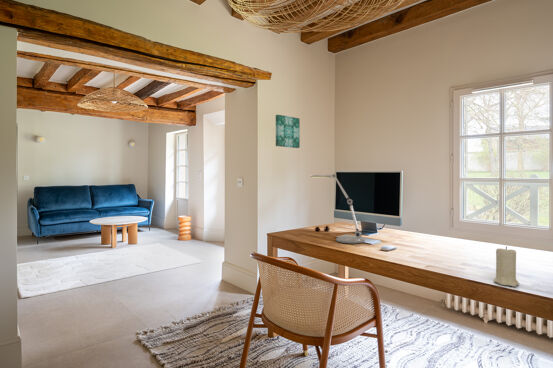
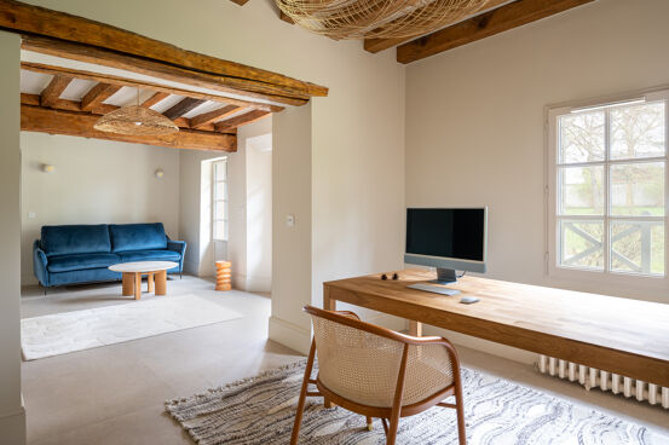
- candle (506, 264)
- desk lamp (347, 202)
- wall art (287, 131)
